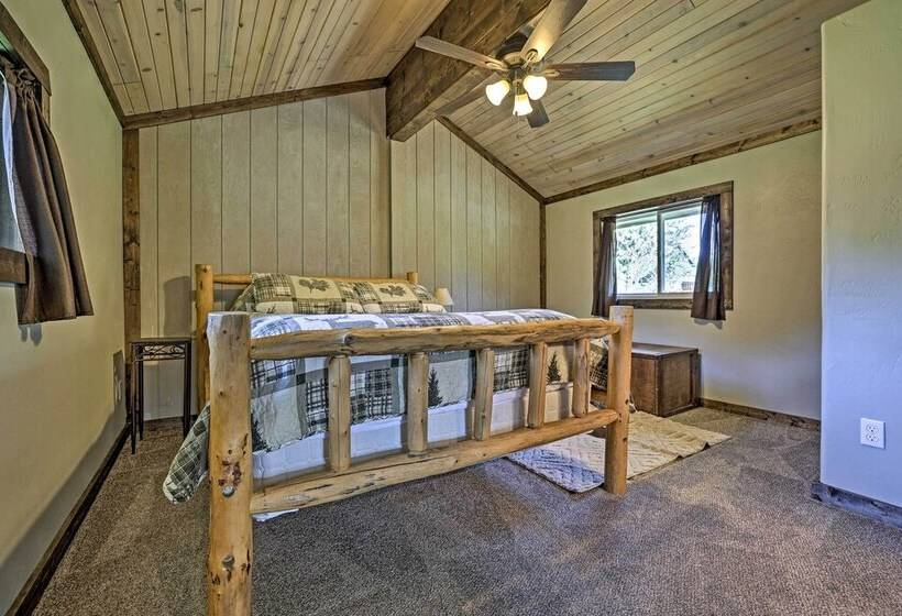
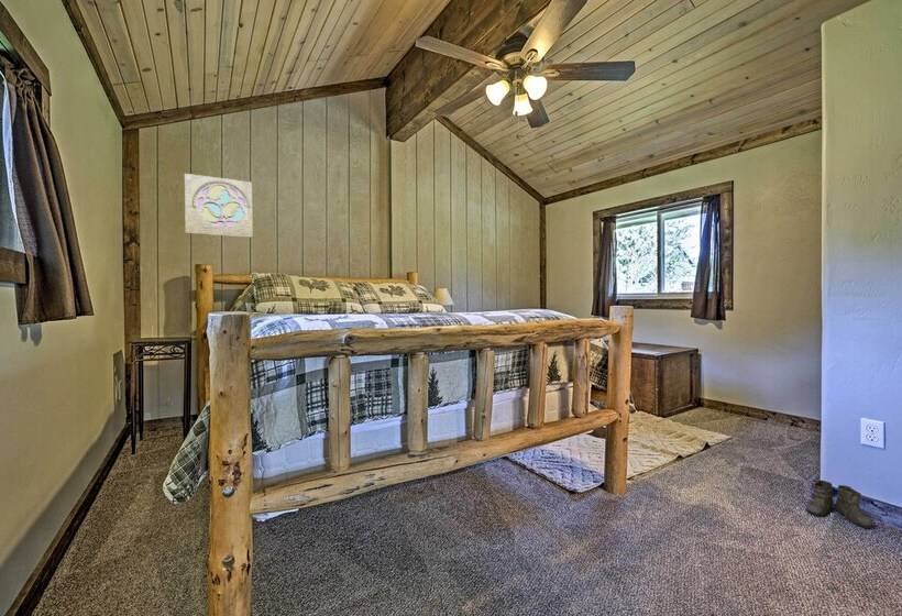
+ wall ornament (219, 206)
+ boots (836, 501)
